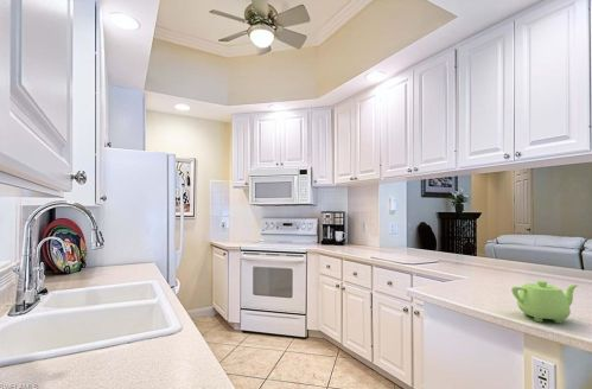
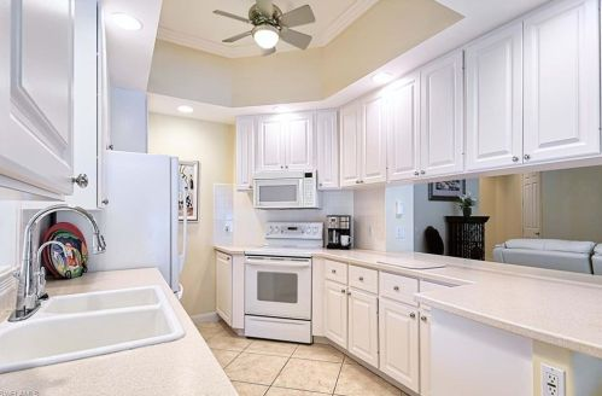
- teapot (545, 299)
